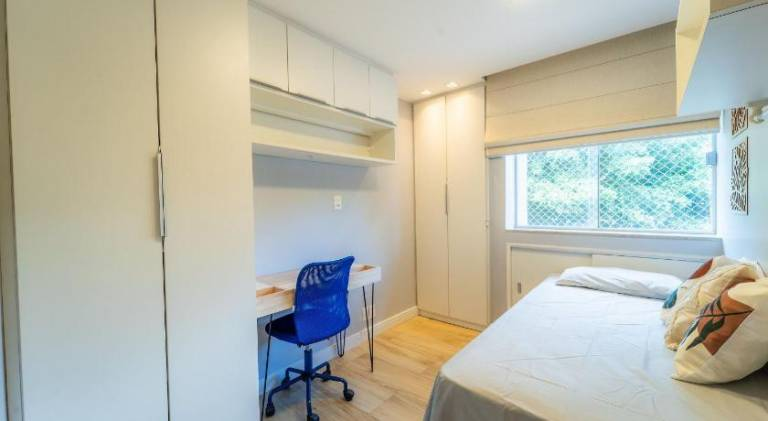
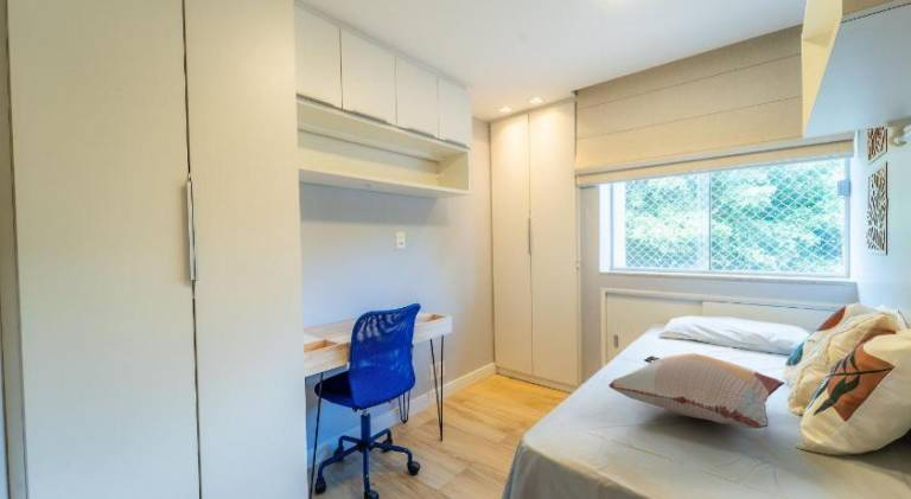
+ decorative pillow (694, 383)
